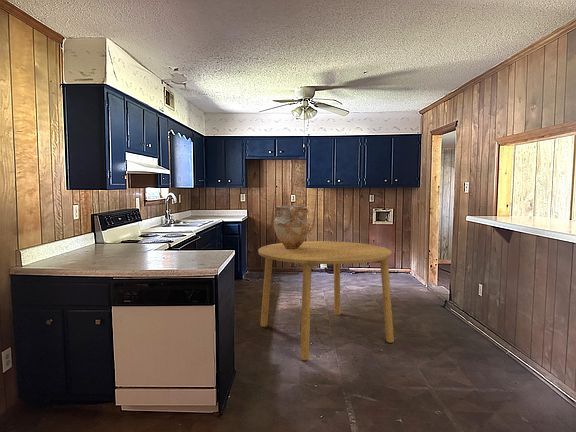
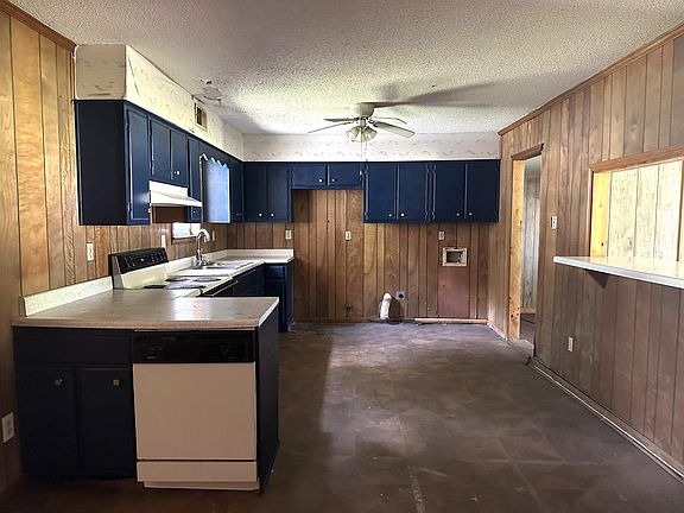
- vase (290, 226)
- dining table (334, 291)
